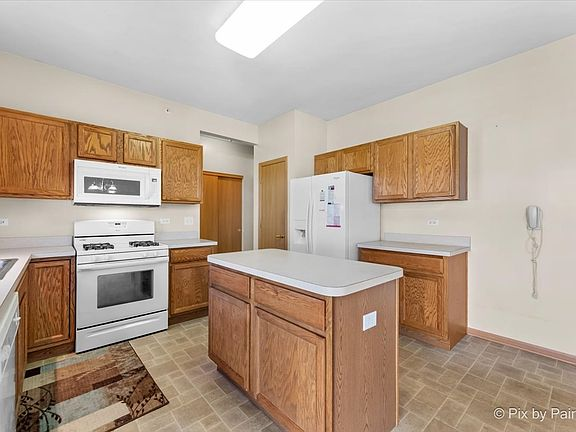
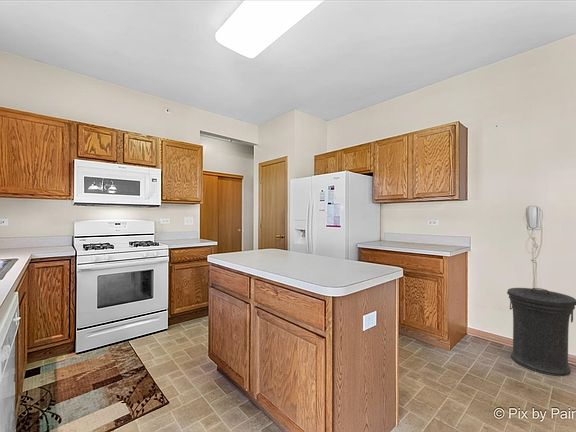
+ trash can (539, 325)
